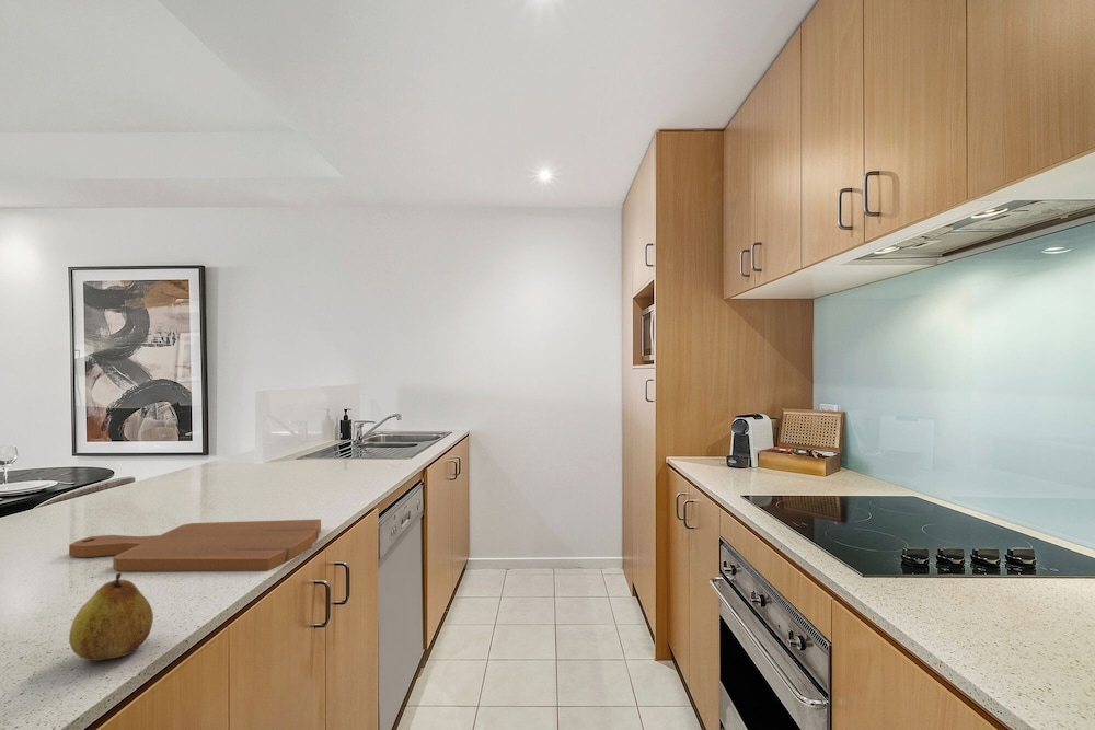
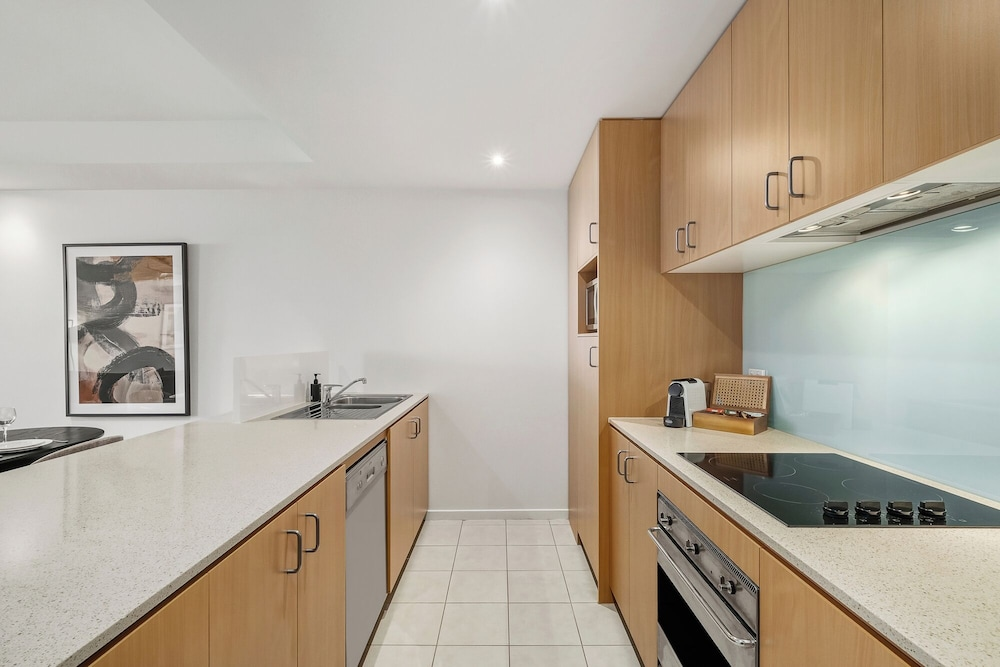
- cutting board (214, 543)
- fruit (112, 611)
